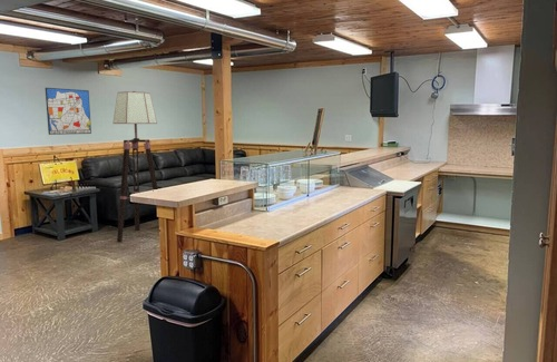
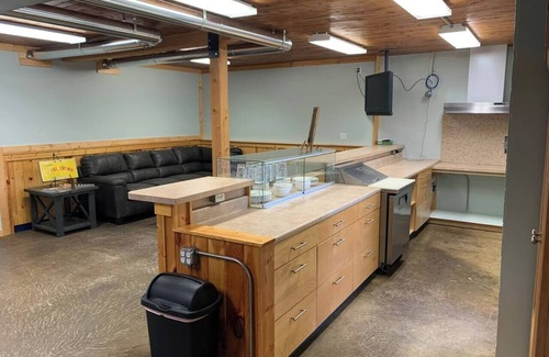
- floor lamp (134, 165)
- wall art (69, 111)
